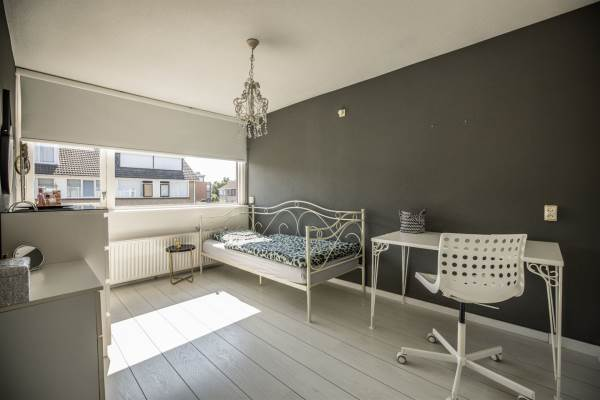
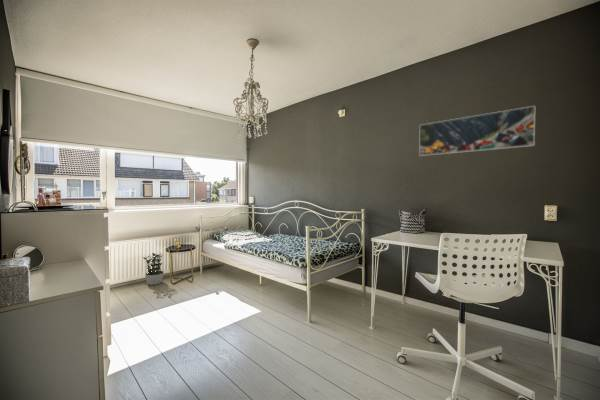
+ potted plant (153, 267)
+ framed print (470, 134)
